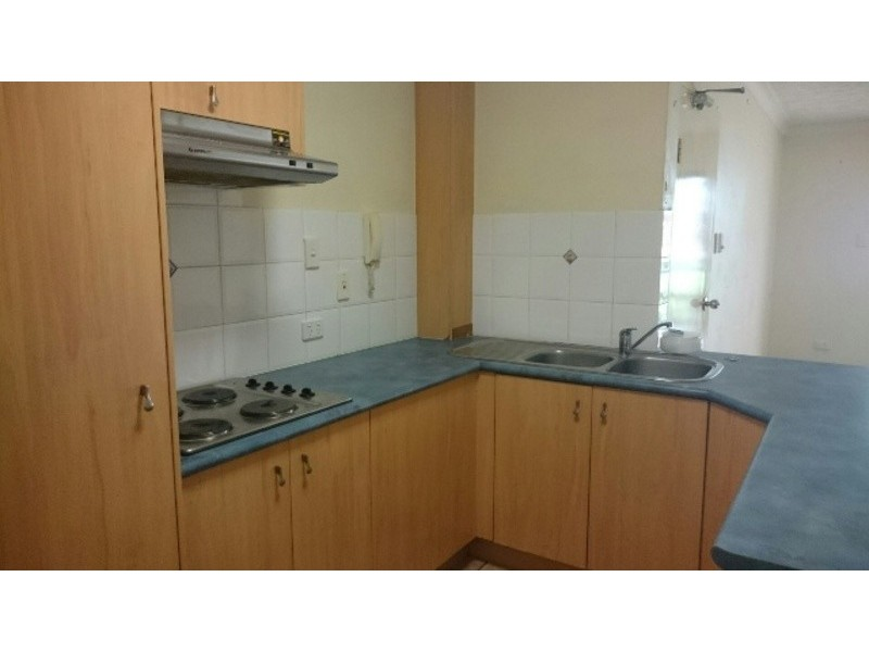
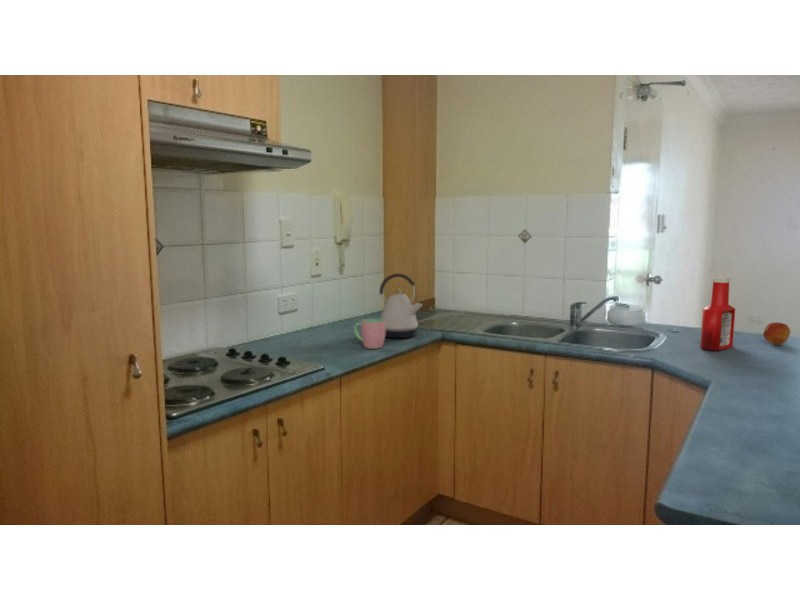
+ fruit (776, 333)
+ cup (369, 333)
+ soap bottle (718, 312)
+ kettle (399, 304)
